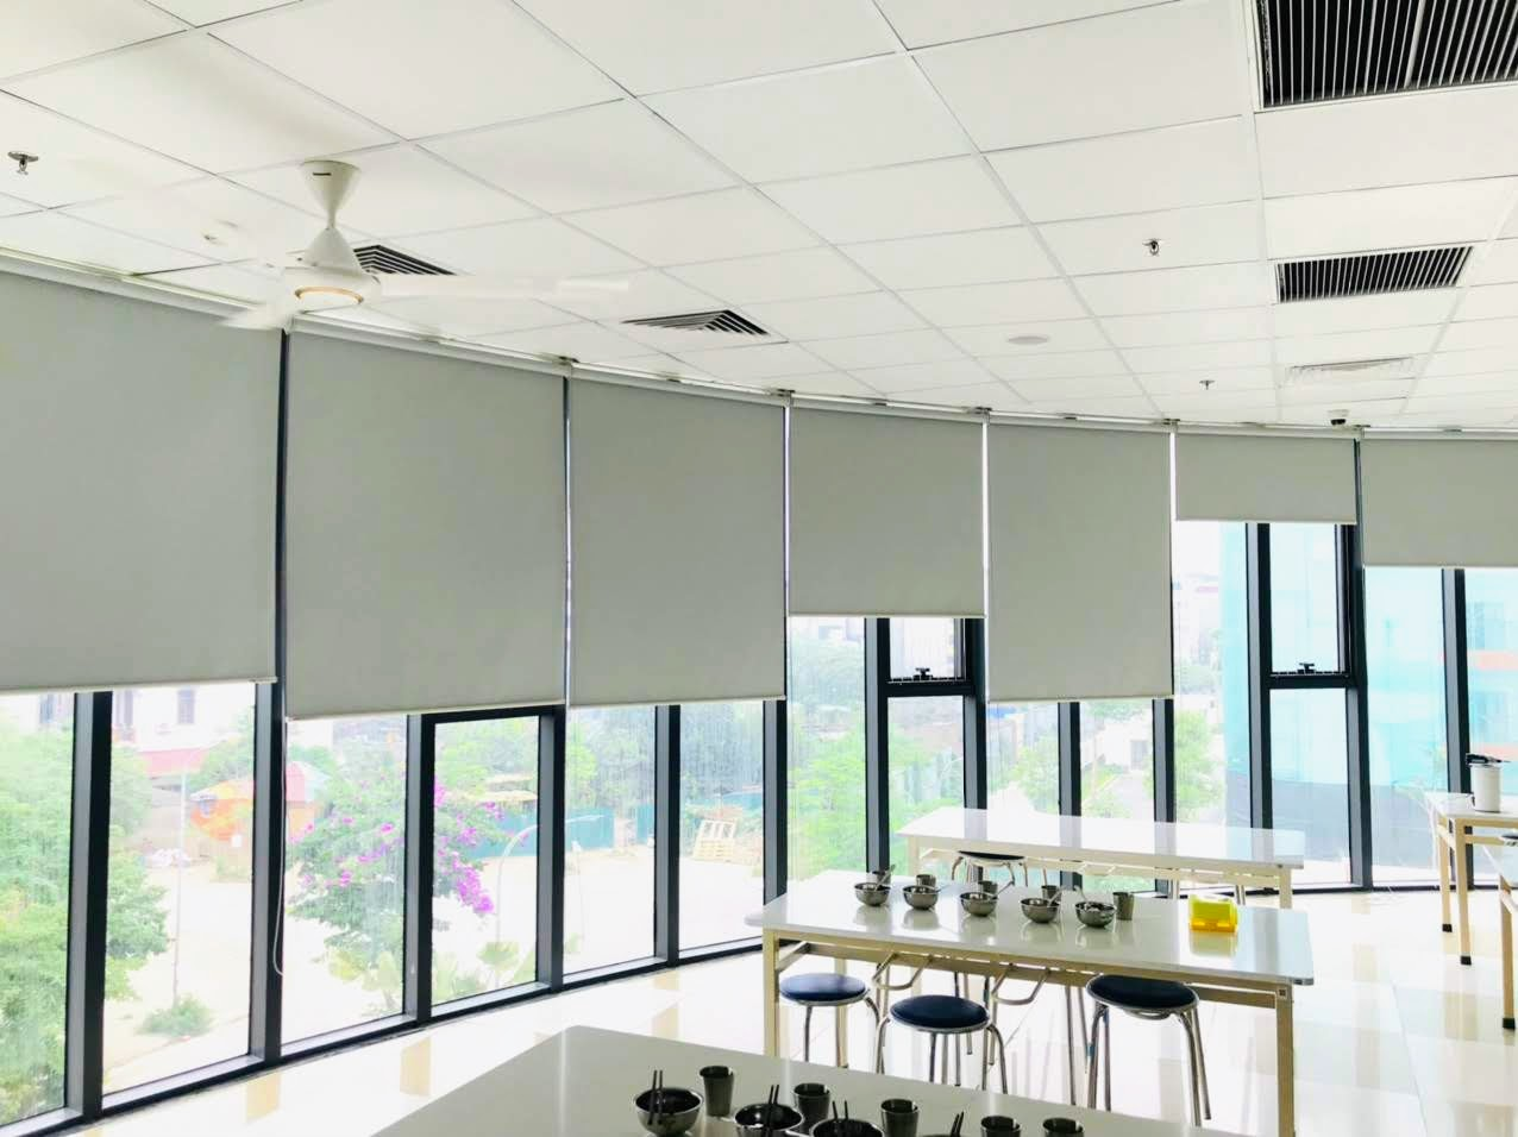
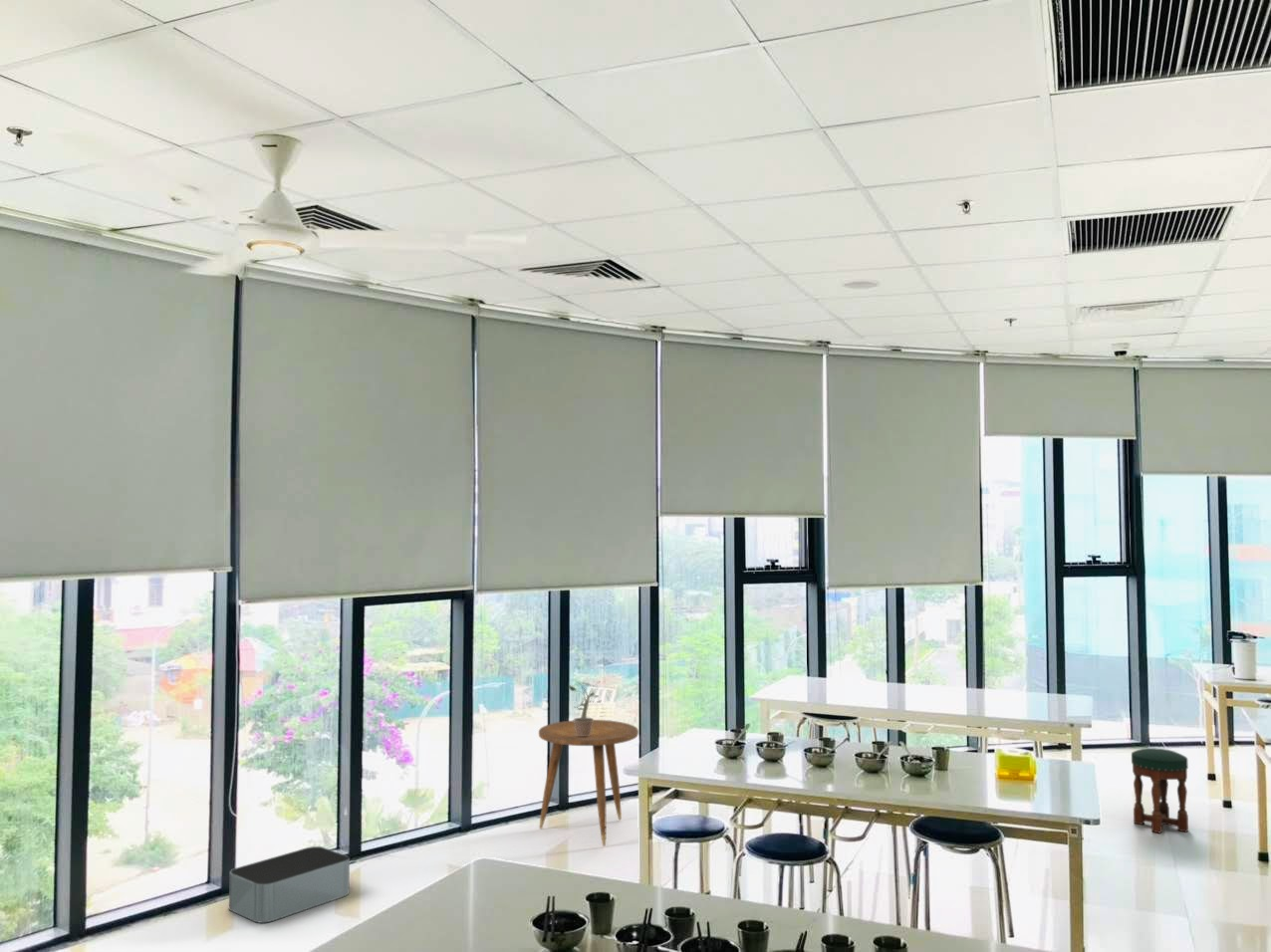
+ stool (1159, 788)
+ potted plant (586, 703)
+ side table (596, 780)
+ storage bin (290, 882)
